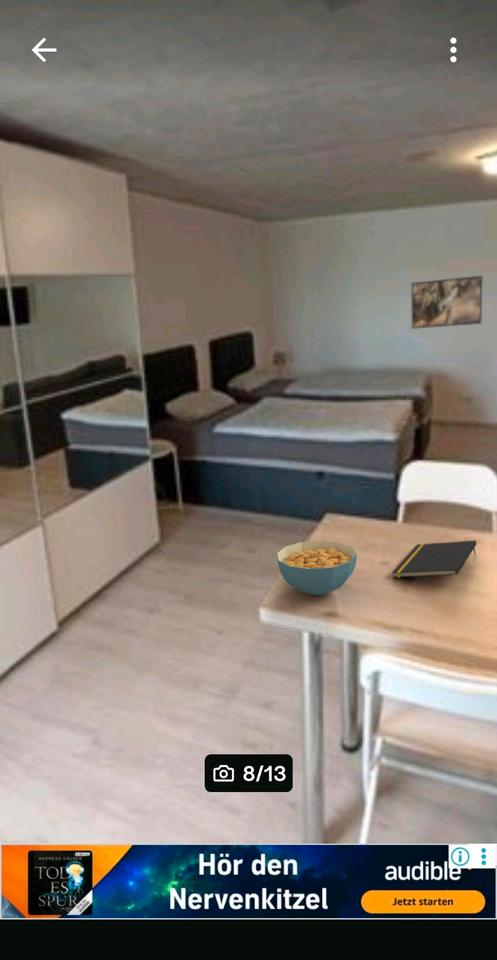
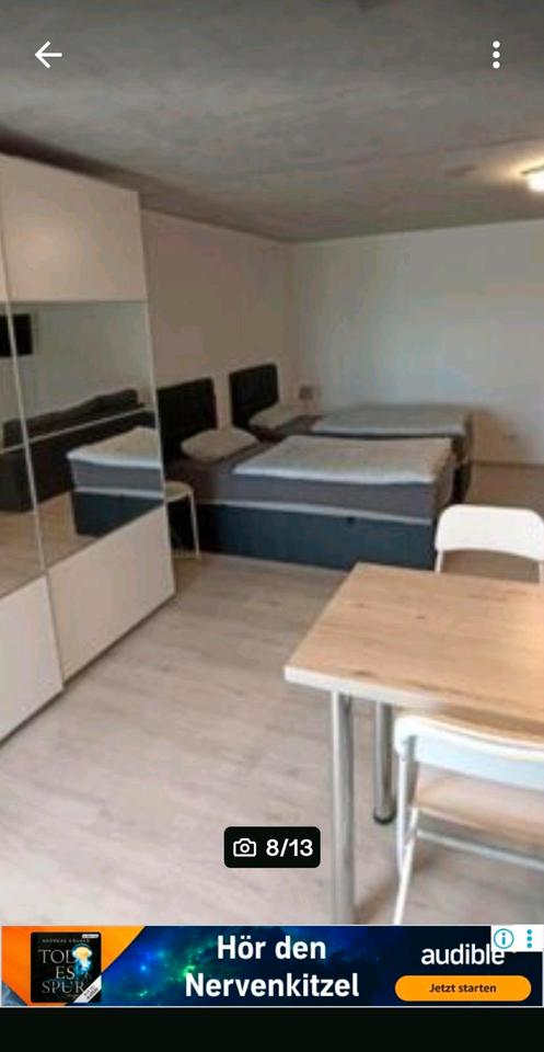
- notepad (435, 558)
- cereal bowl (316, 572)
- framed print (445, 303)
